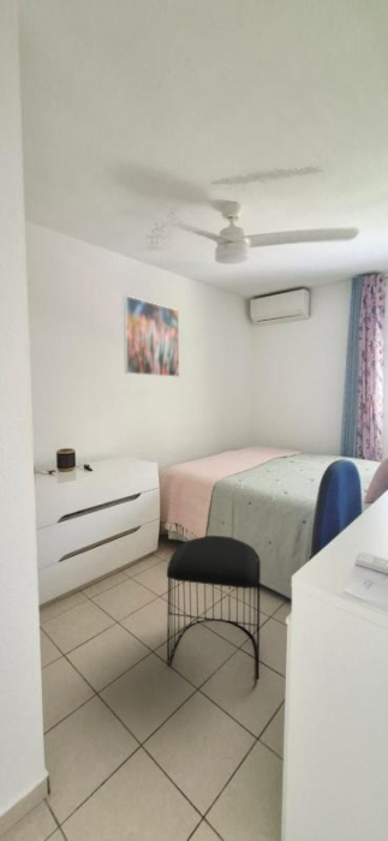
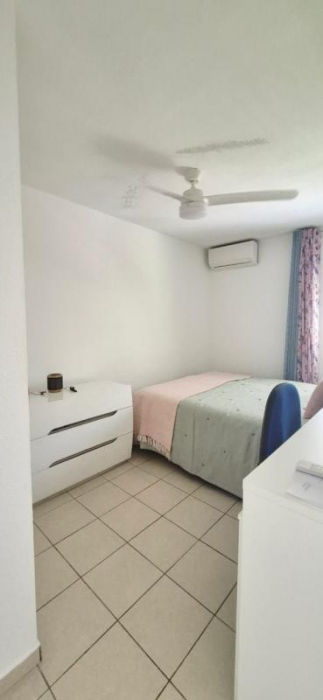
- stool (213, 597)
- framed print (153, 339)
